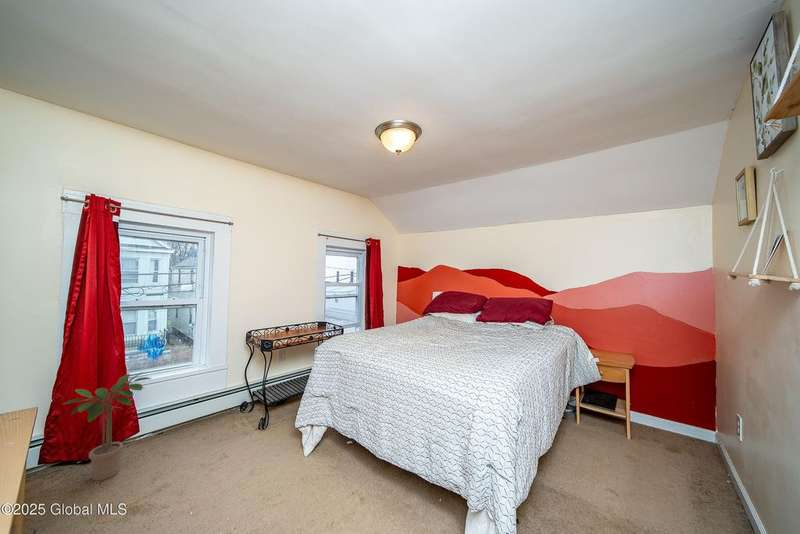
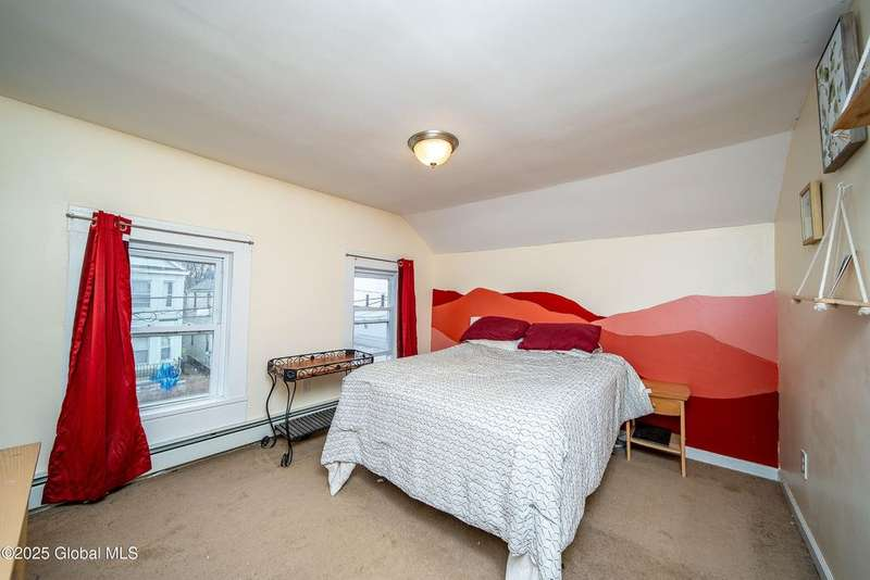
- potted plant (109, 423)
